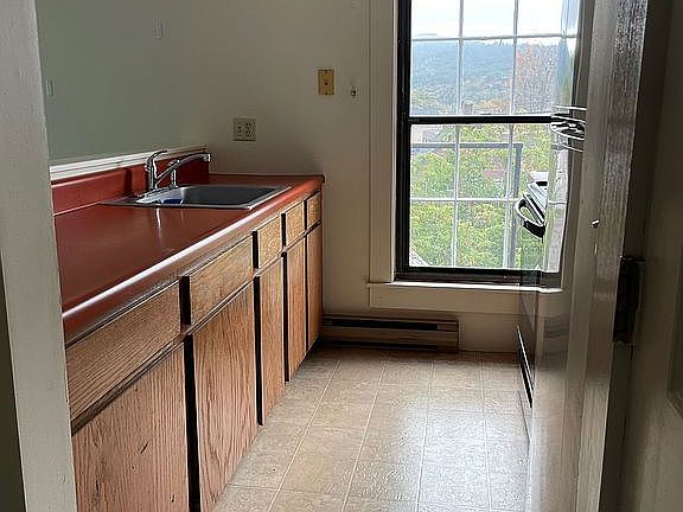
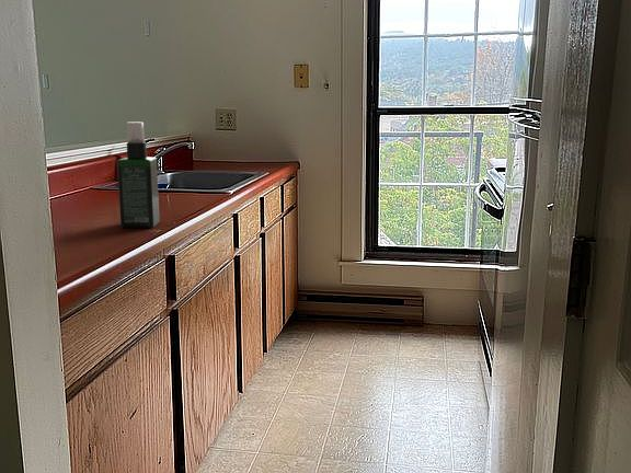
+ spray bottle (137, 174)
